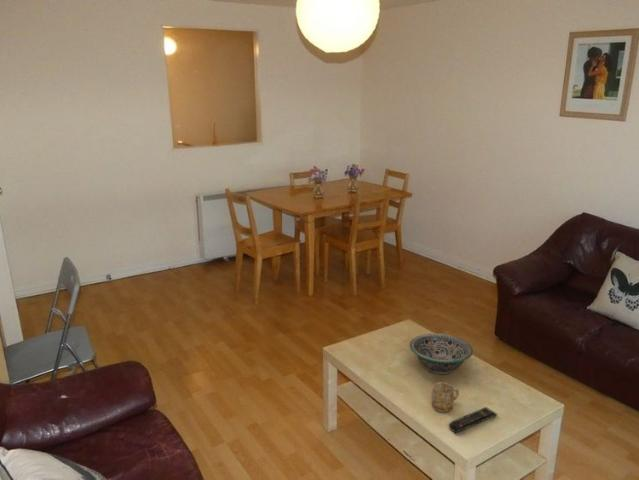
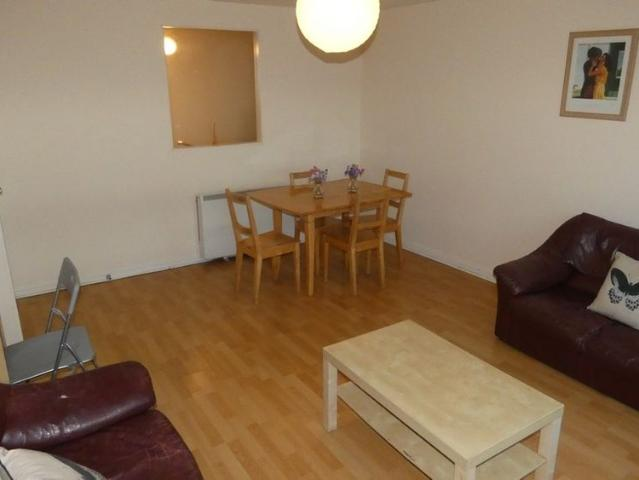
- mug (446, 395)
- remote control (473, 419)
- decorative bowl (440, 357)
